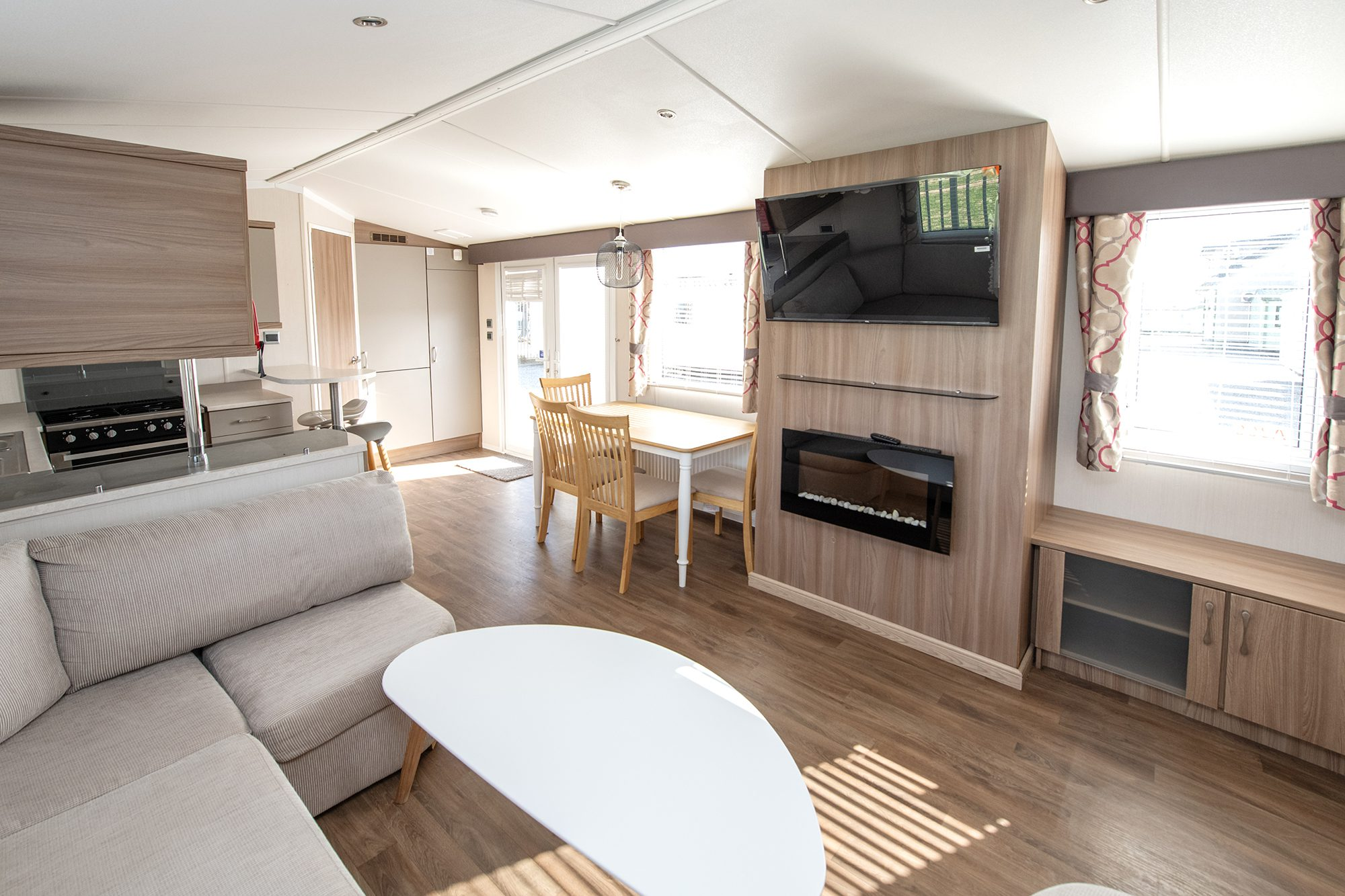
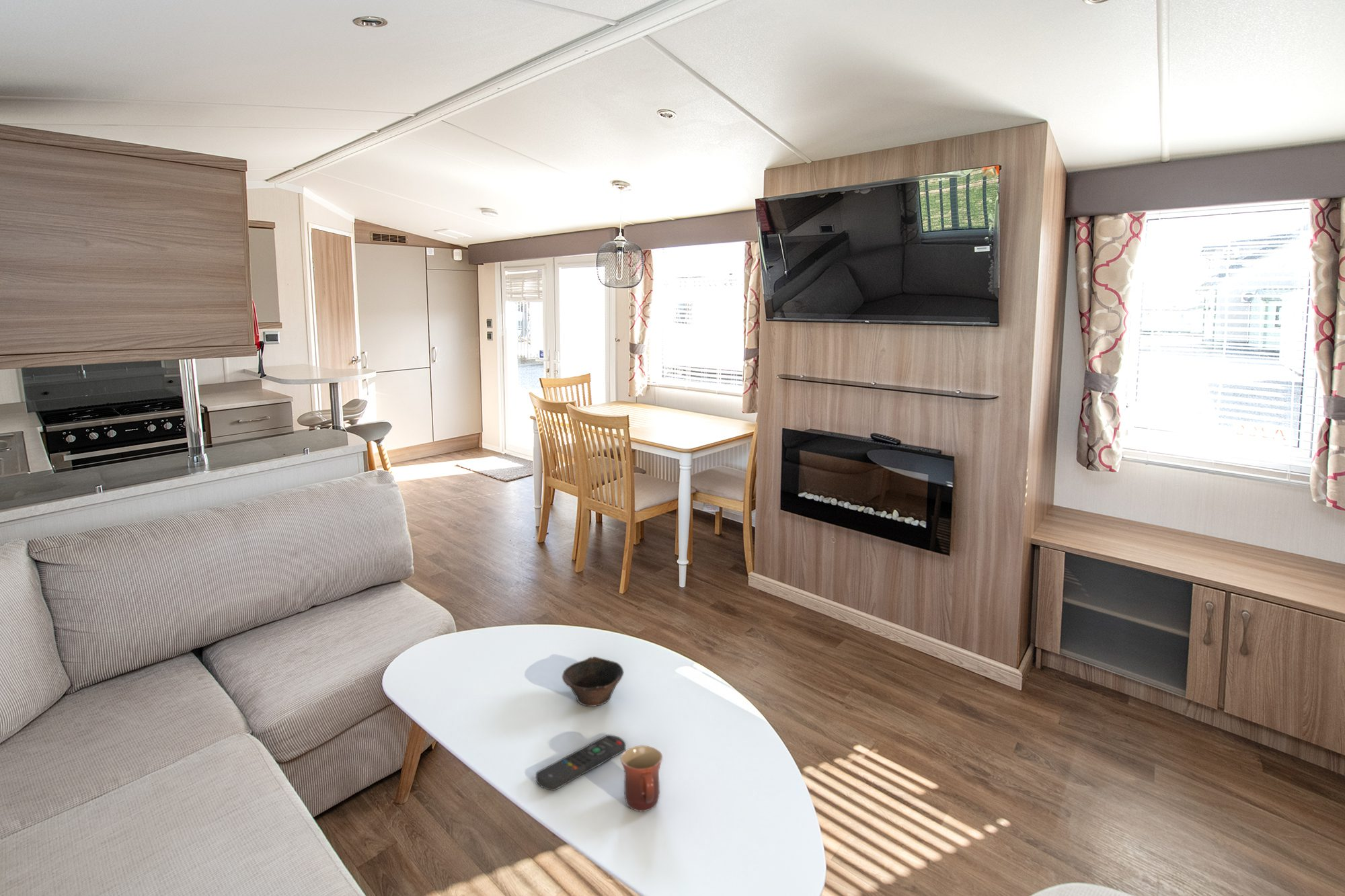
+ remote control (582, 760)
+ mug (644, 784)
+ bowl (594, 684)
